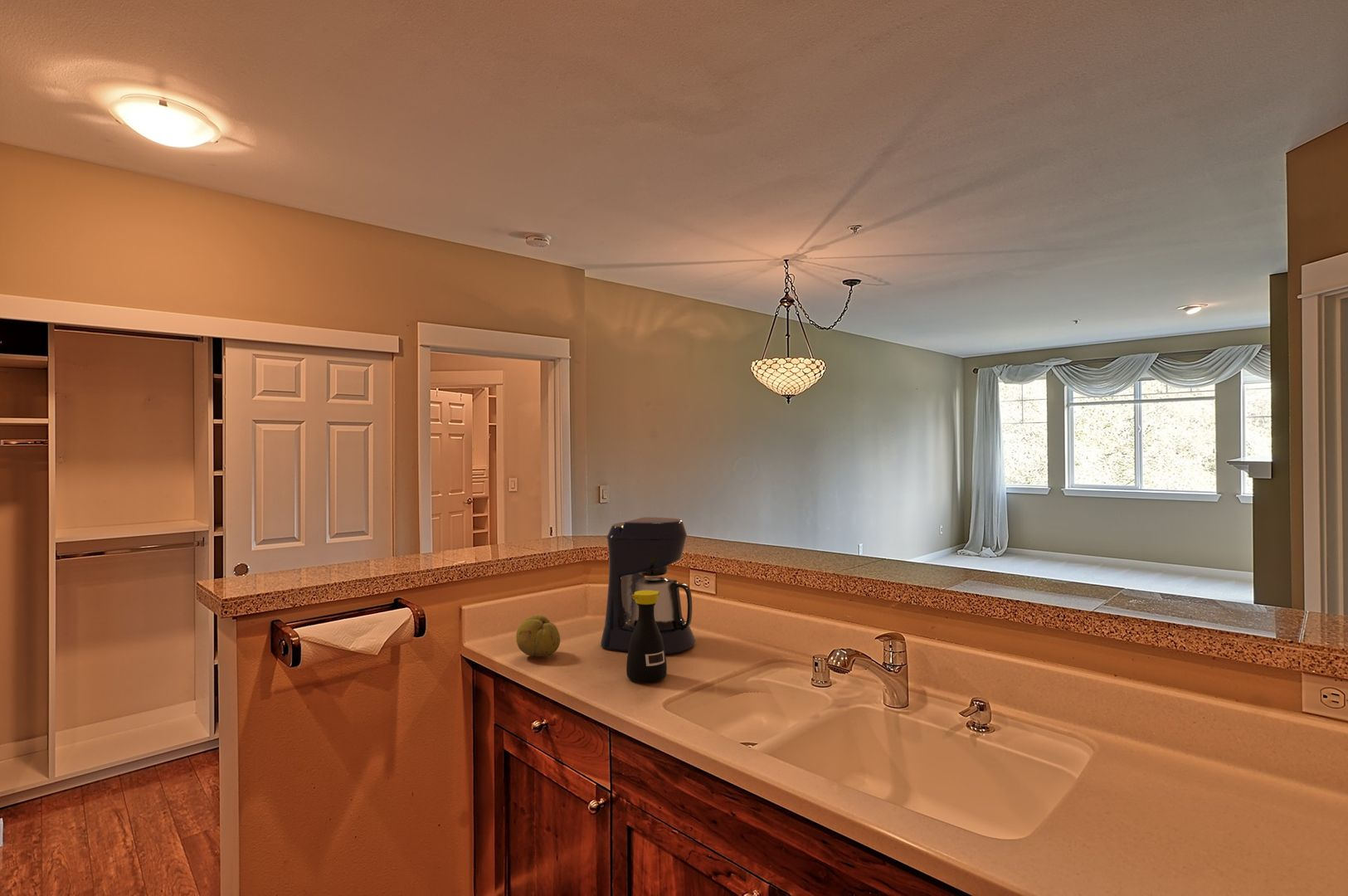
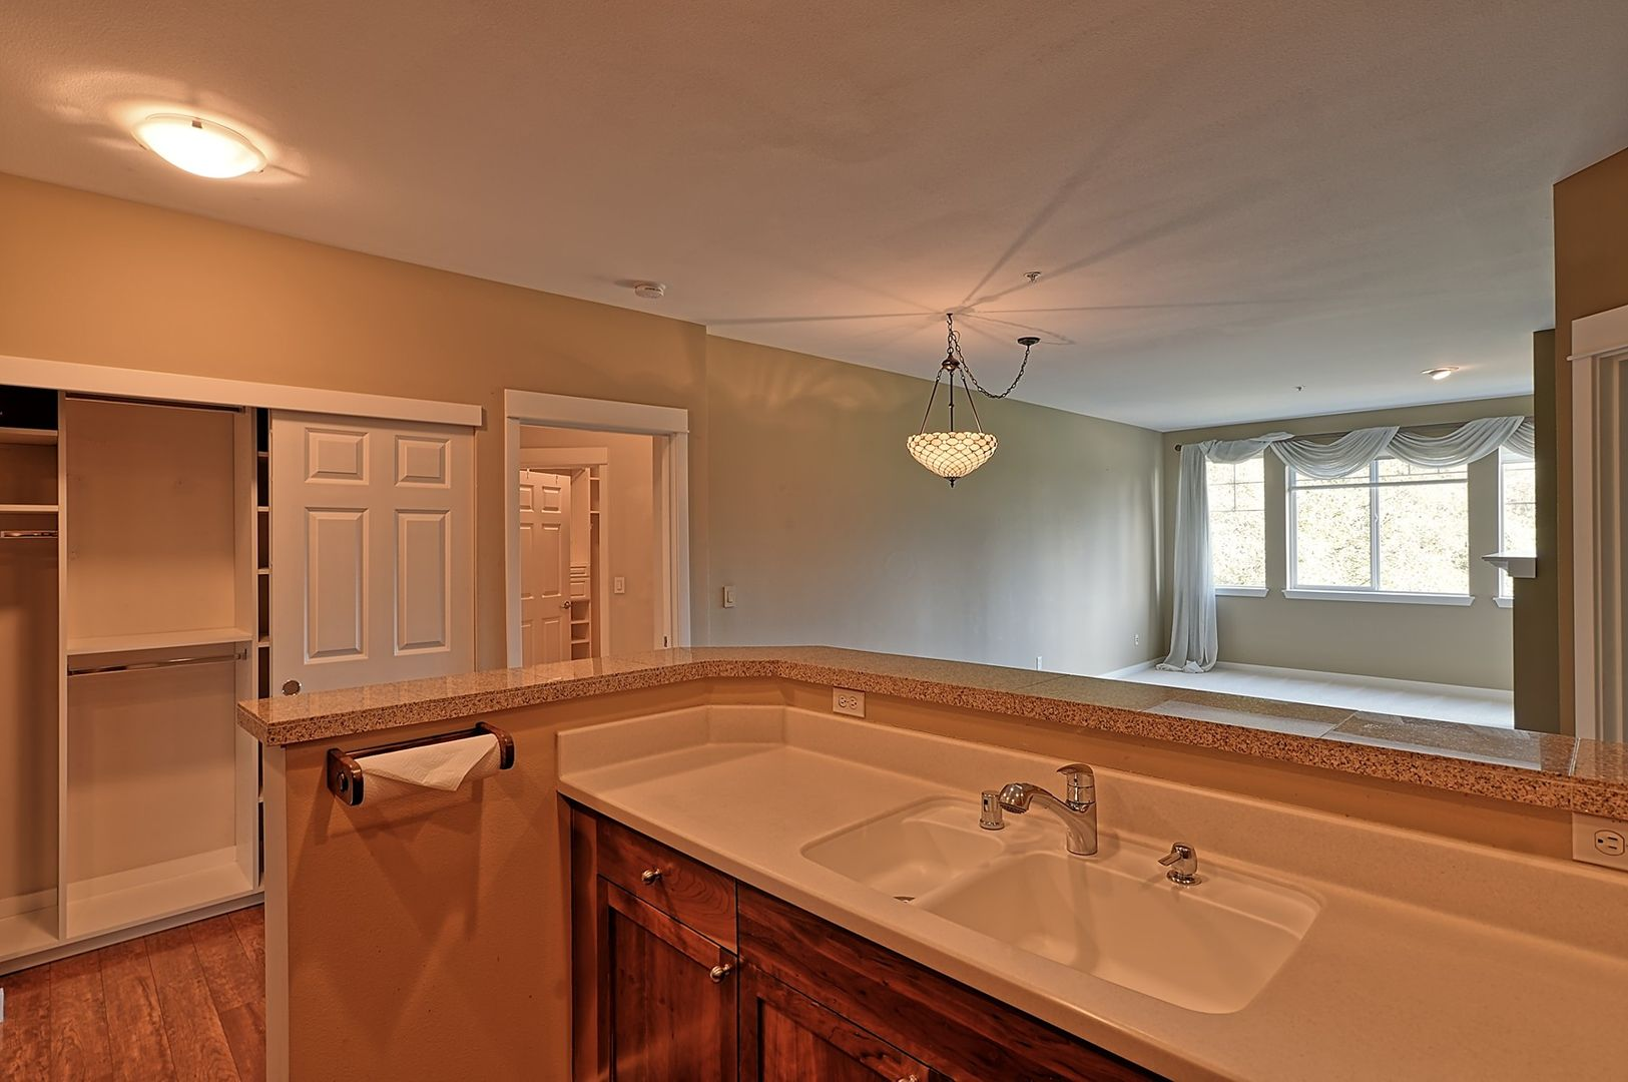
- fruit (538, 635)
- bottle (646, 634)
- coffee maker (648, 580)
